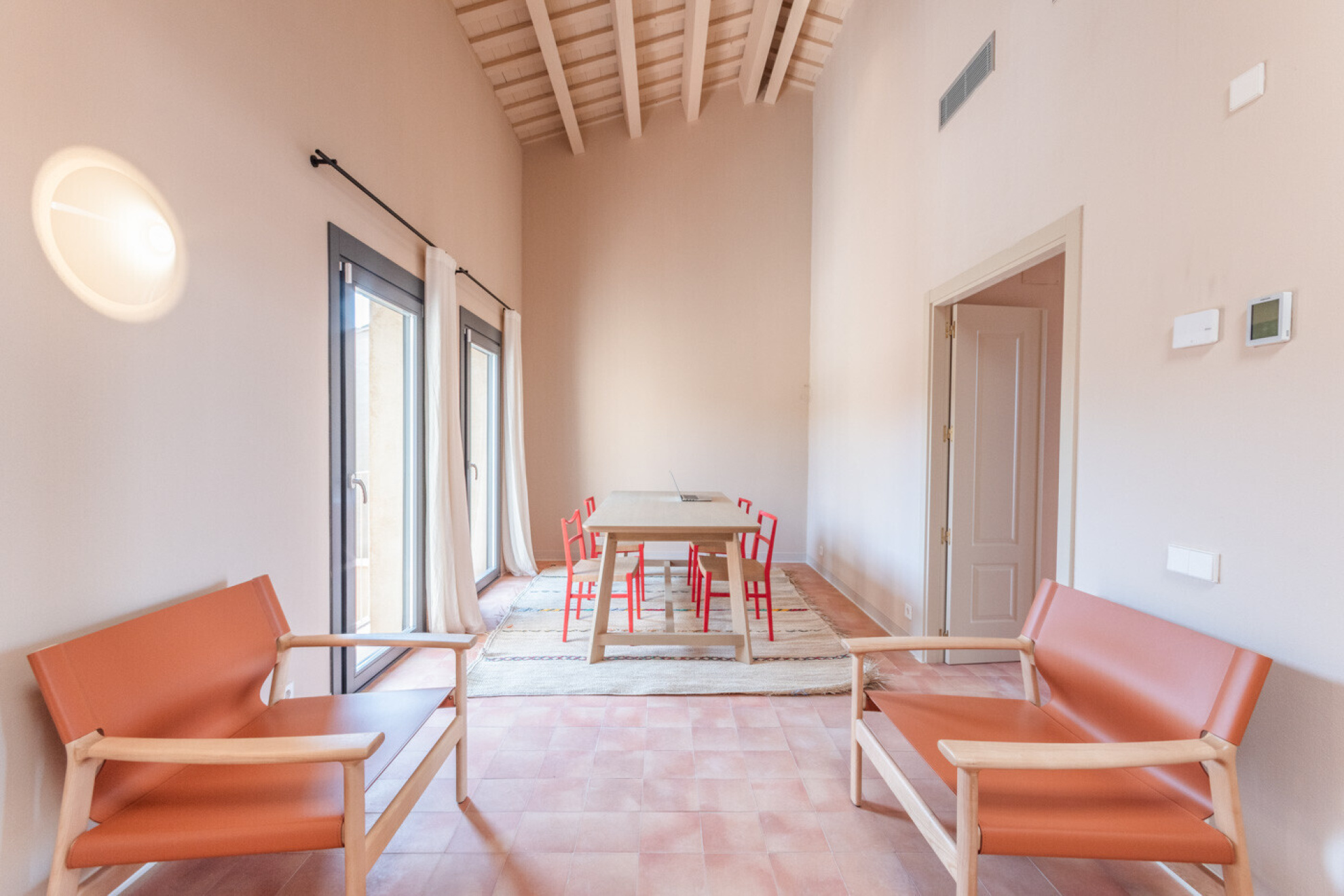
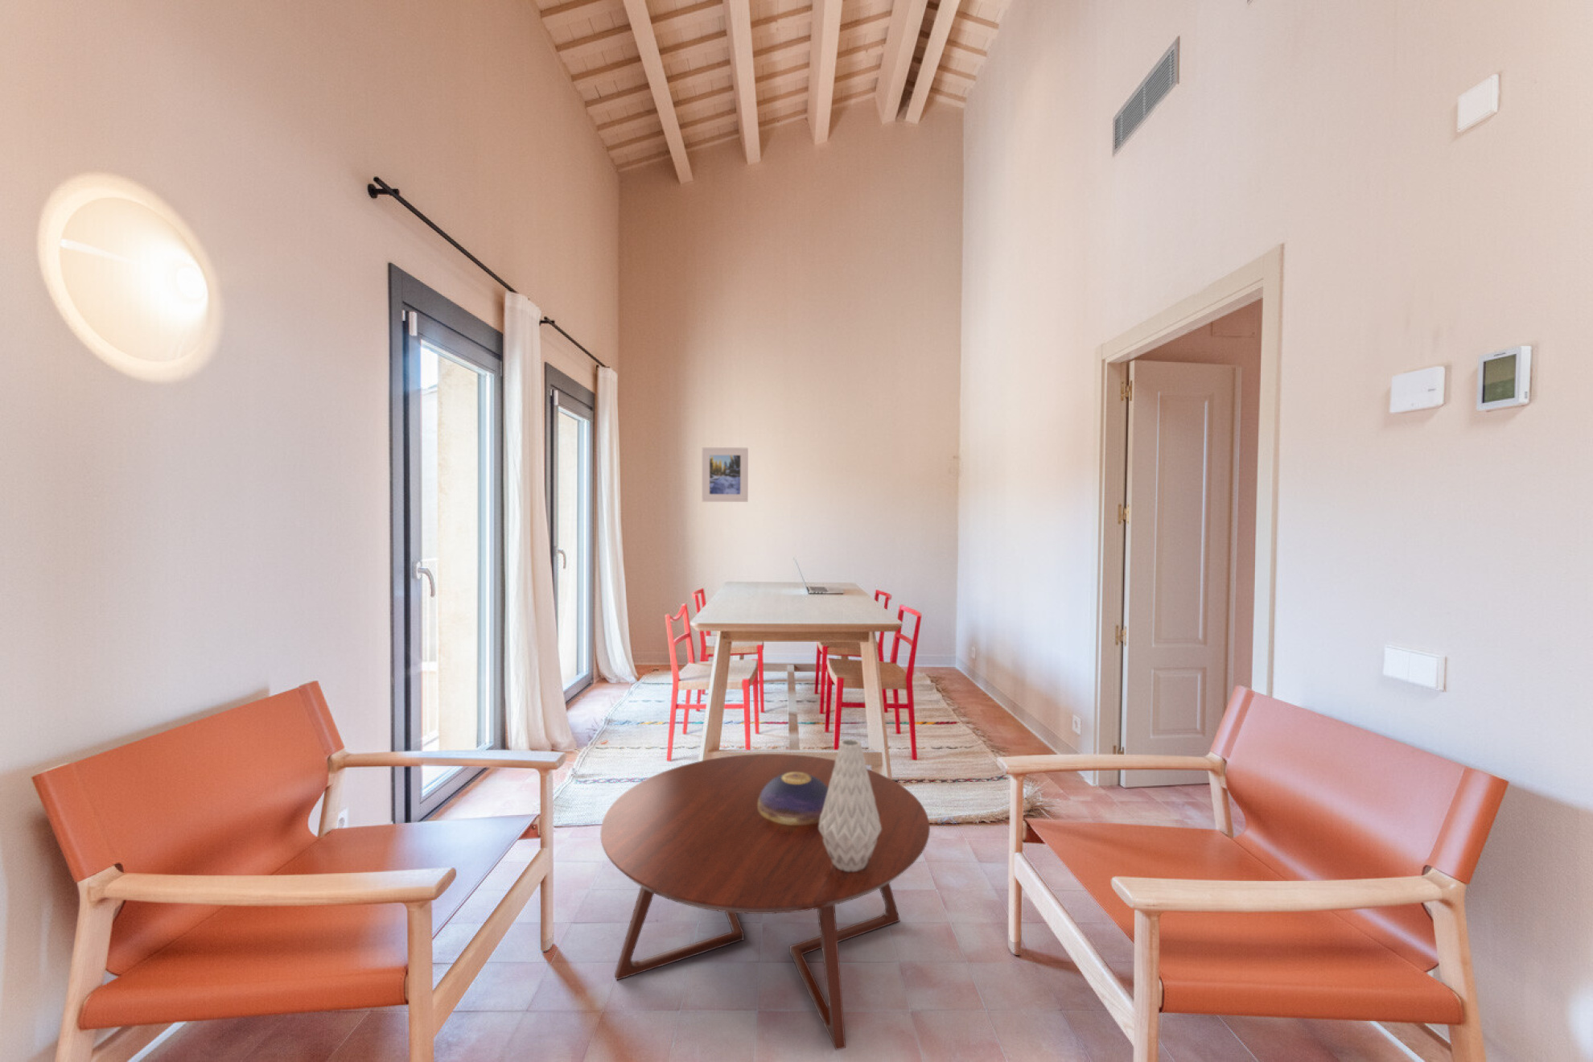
+ vase (849, 801)
+ decorative bowl (795, 791)
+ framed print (725, 474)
+ coffee table (766, 879)
